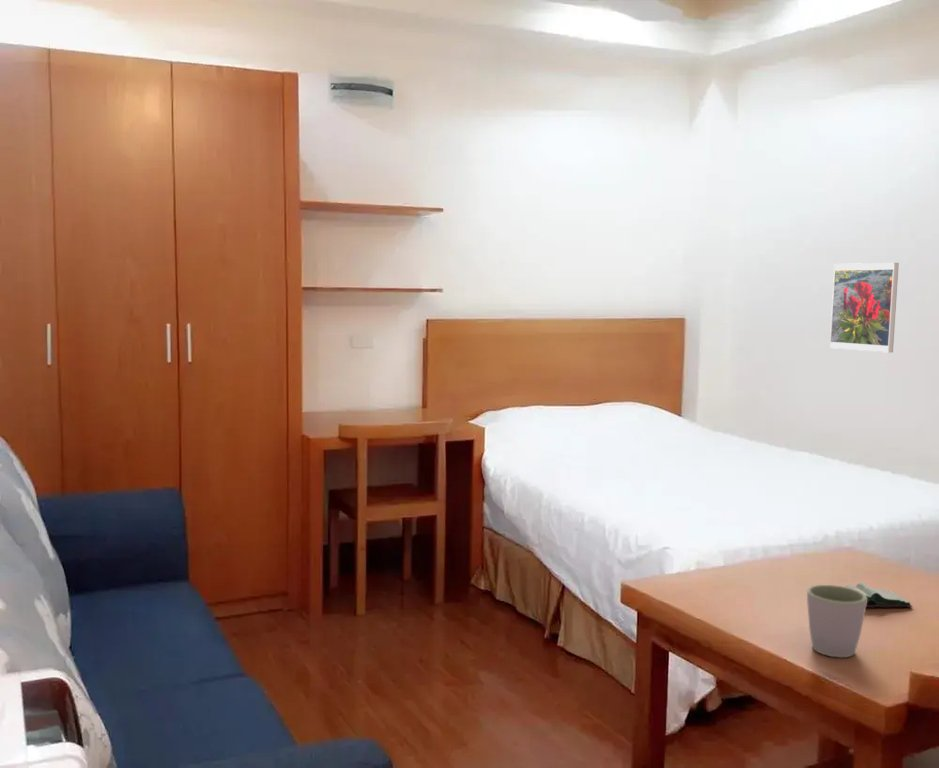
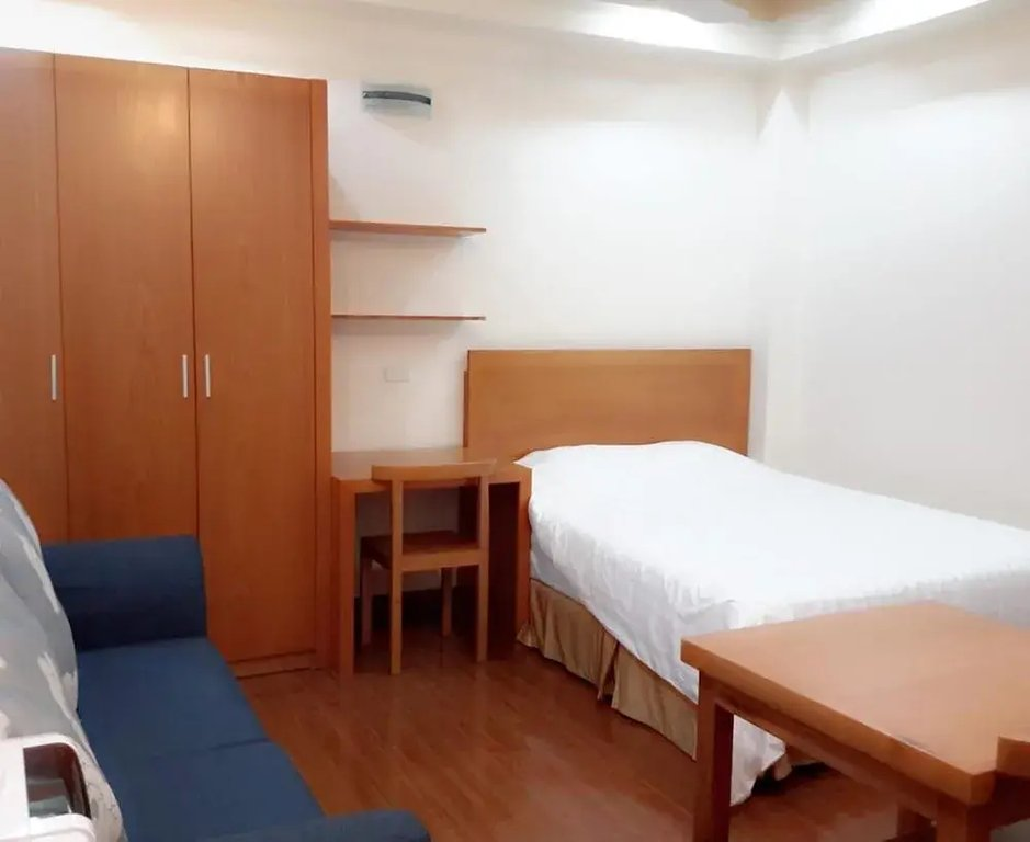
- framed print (862, 307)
- mug (832, 617)
- book (864, 594)
